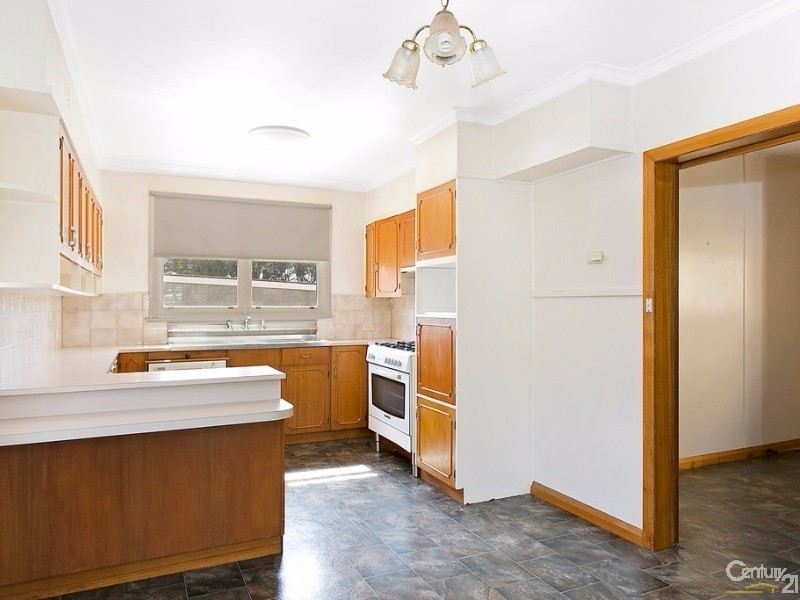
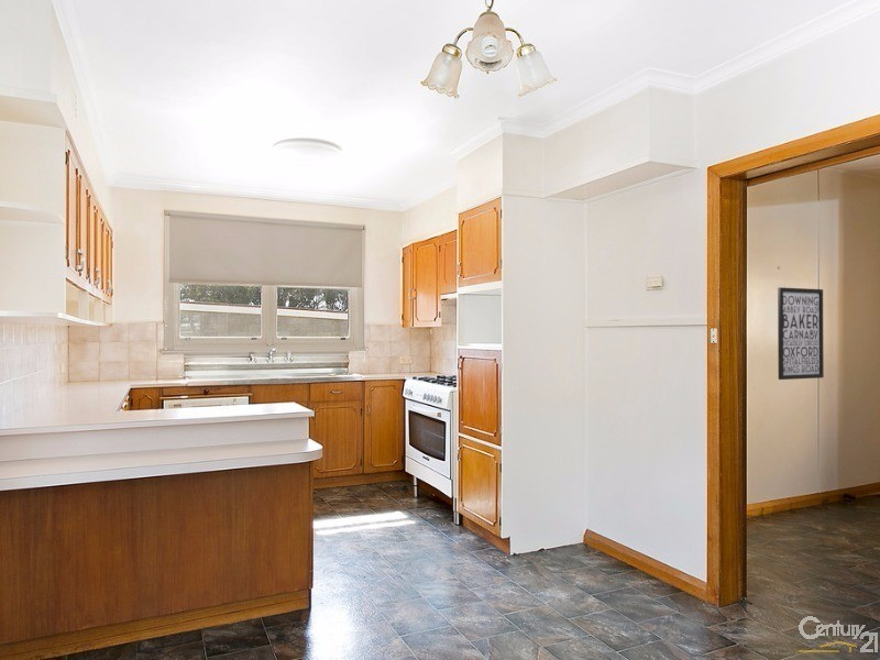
+ wall art (801, 333)
